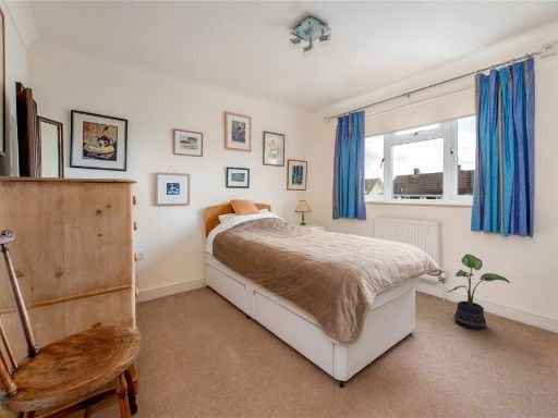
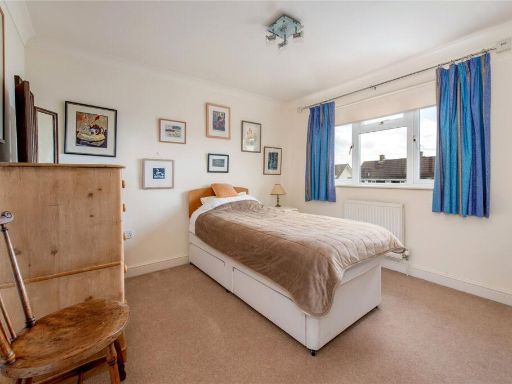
- potted plant (474, 290)
